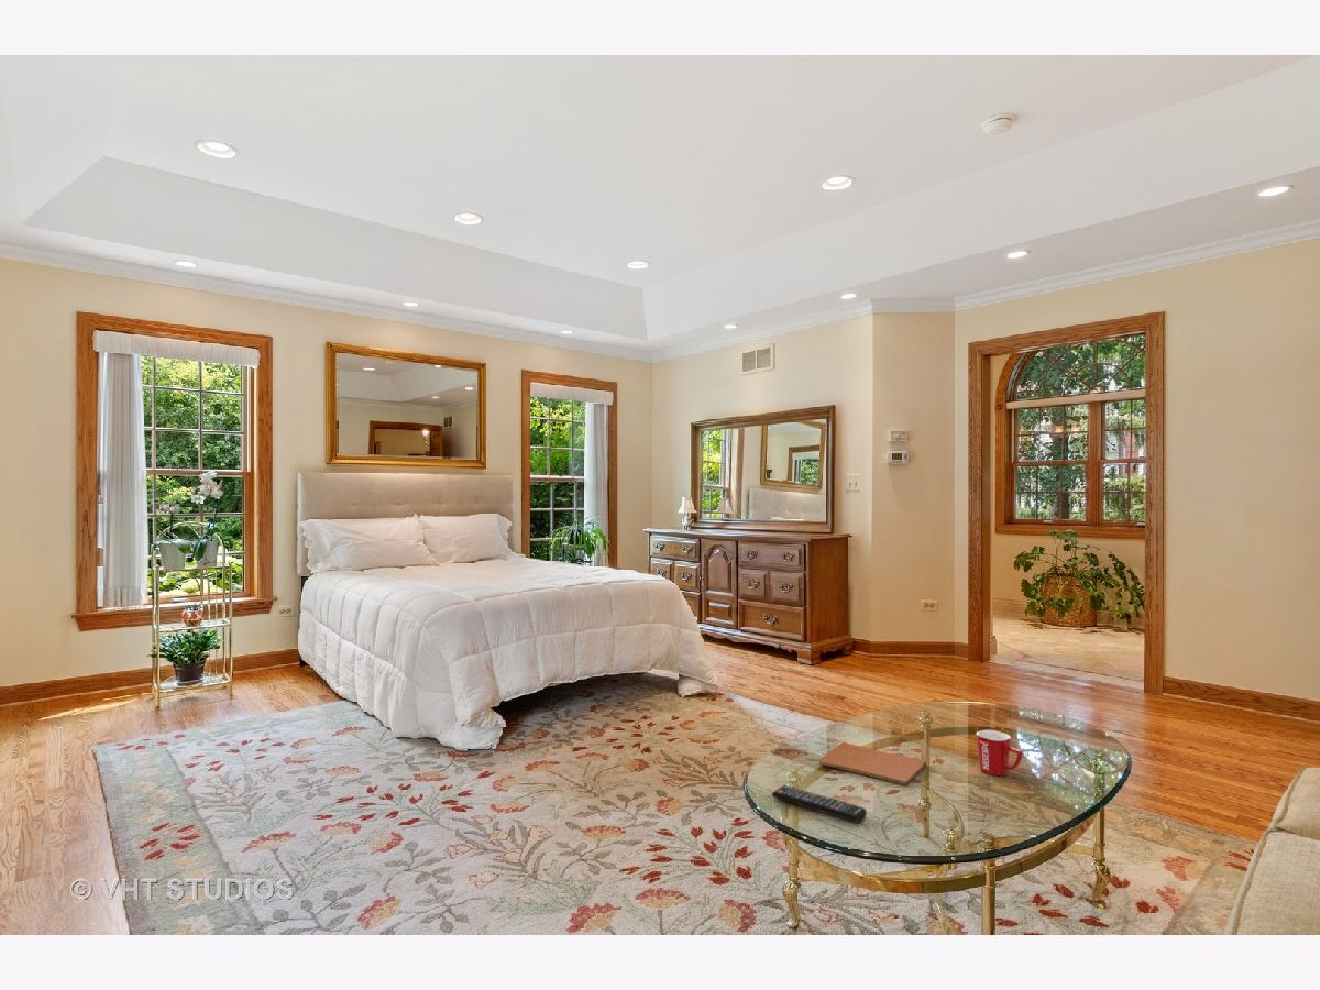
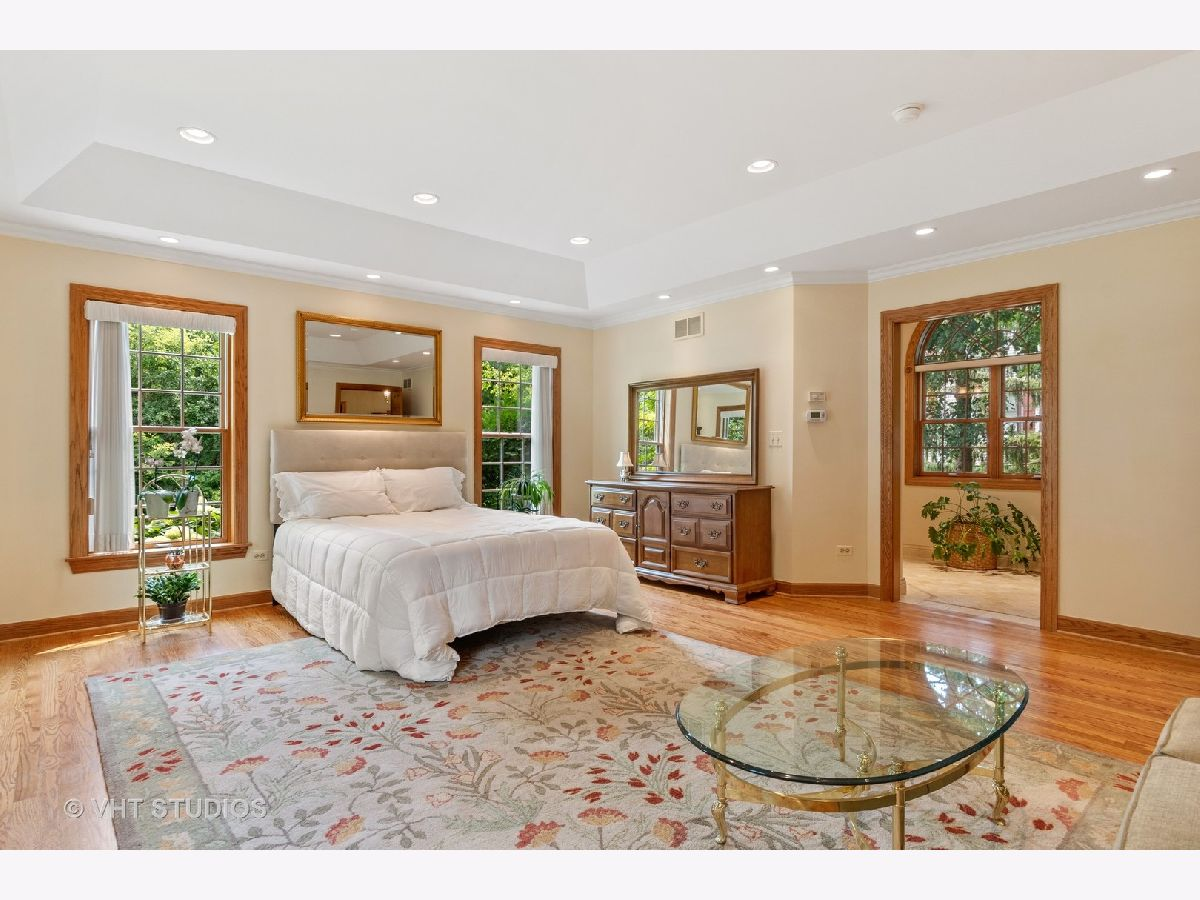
- book (872, 762)
- remote control (817, 803)
- mug (1000, 755)
